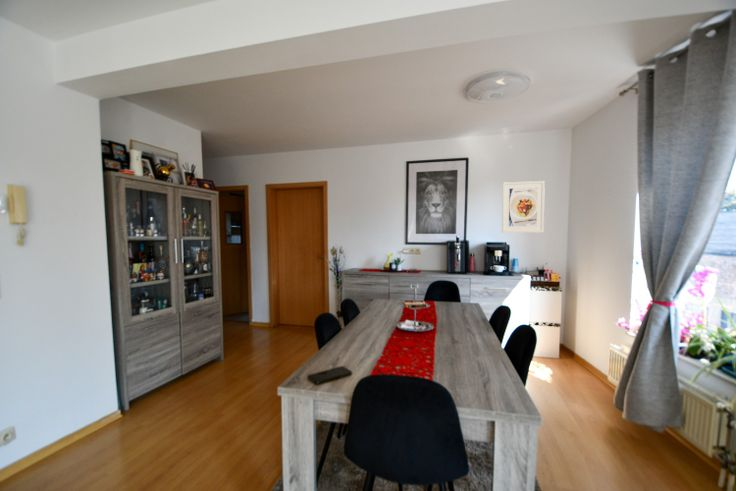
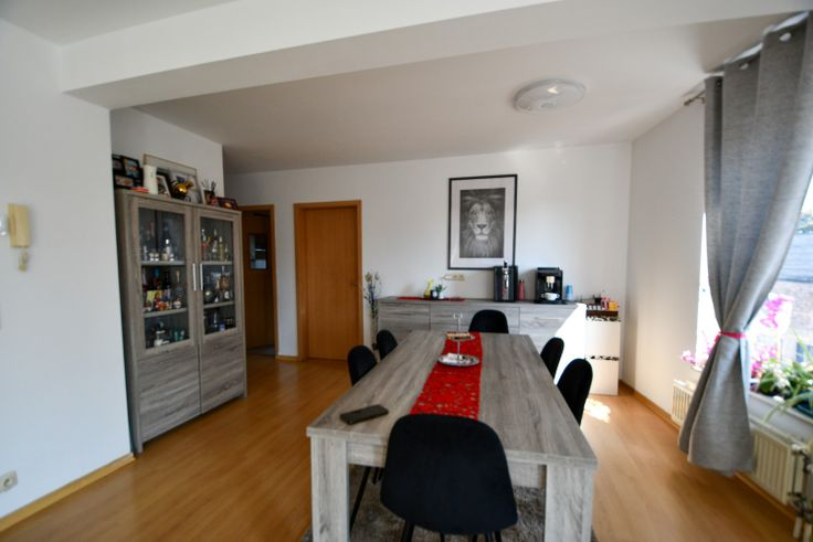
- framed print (522, 207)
